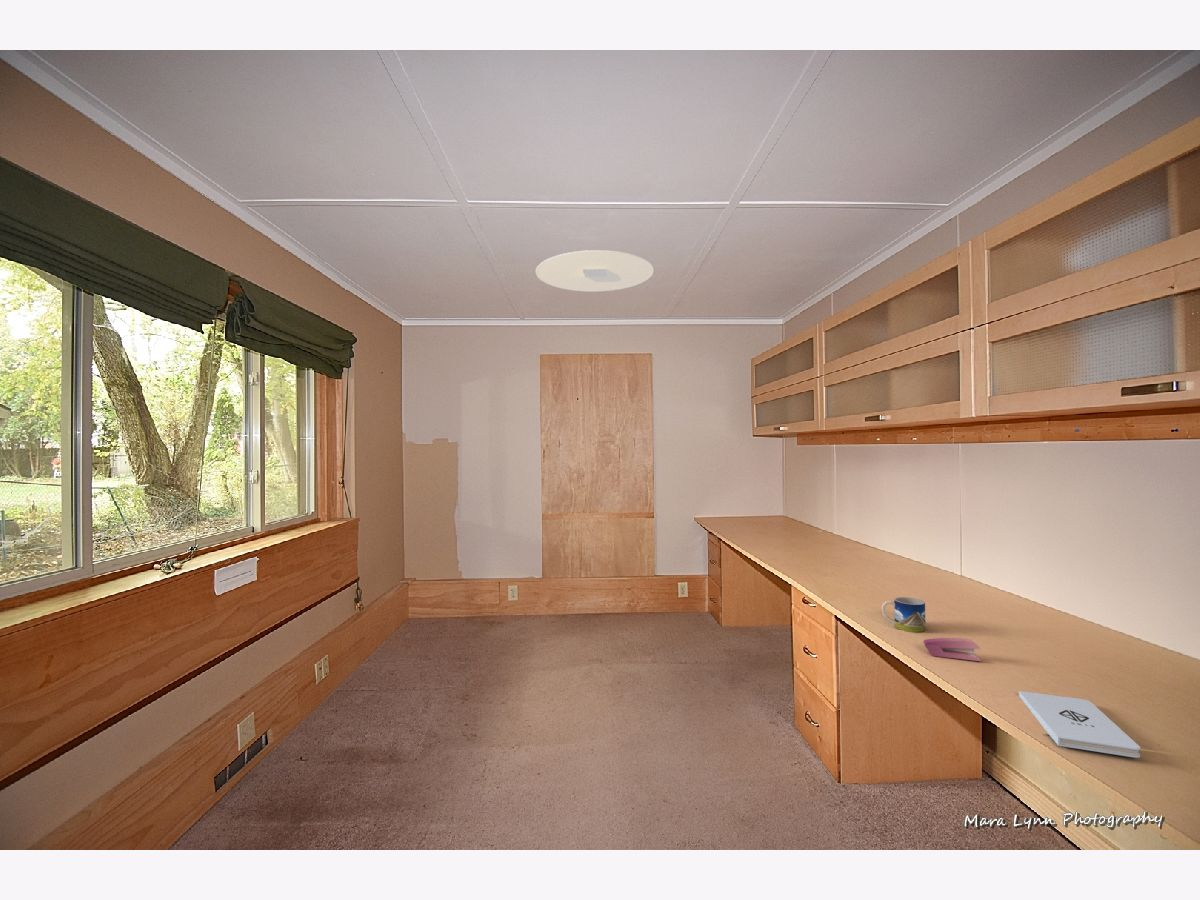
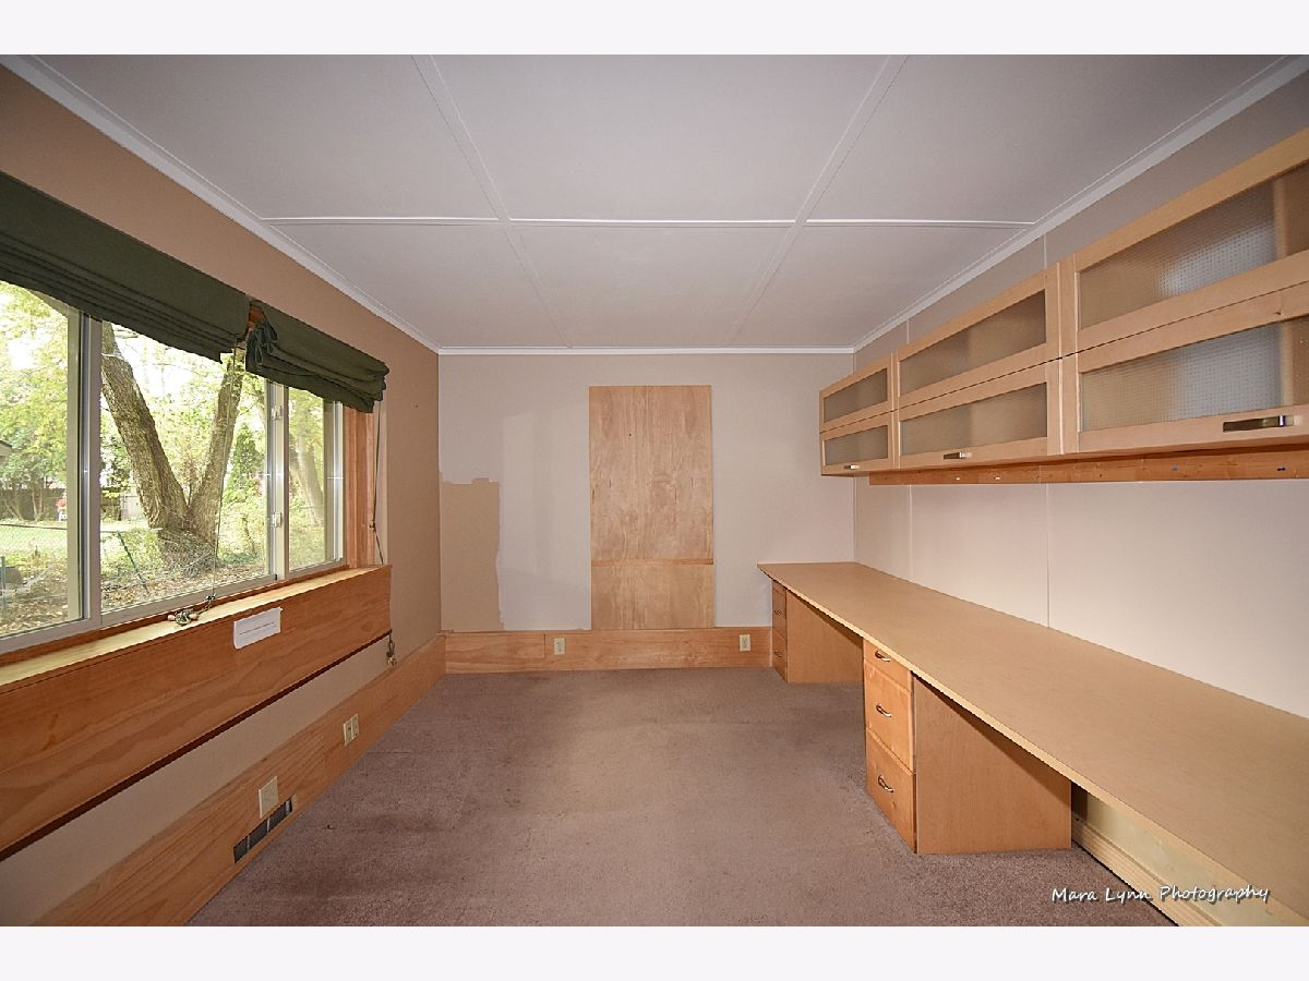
- notepad (1074, 721)
- ceiling light (594, 267)
- stapler (951, 647)
- mug (903, 613)
